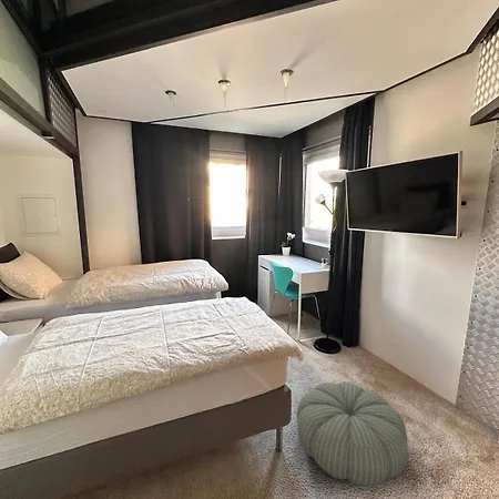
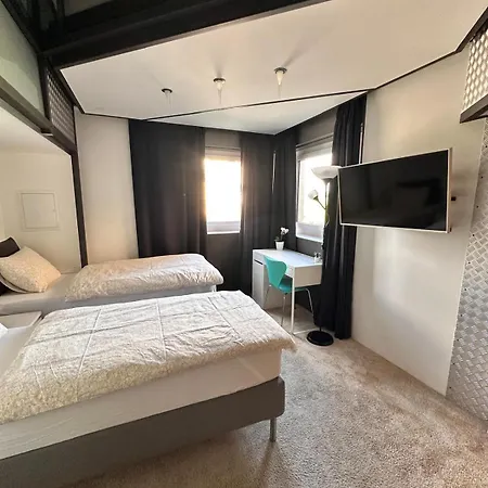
- pouf (348, 426)
